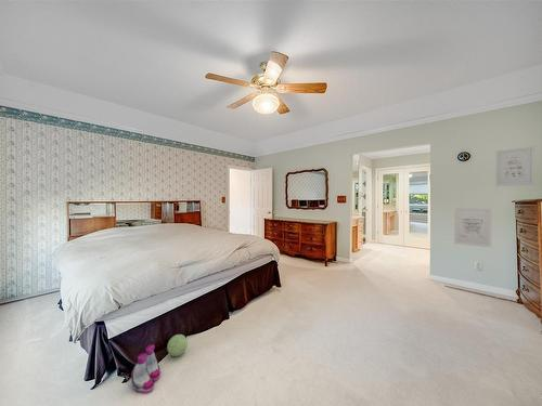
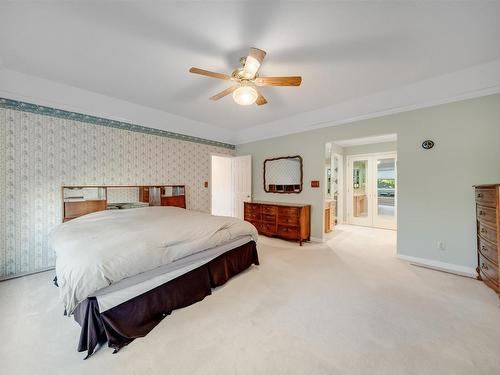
- plush toy (177, 344)
- boots (146, 364)
- wall art (514, 167)
- wall art (472, 226)
